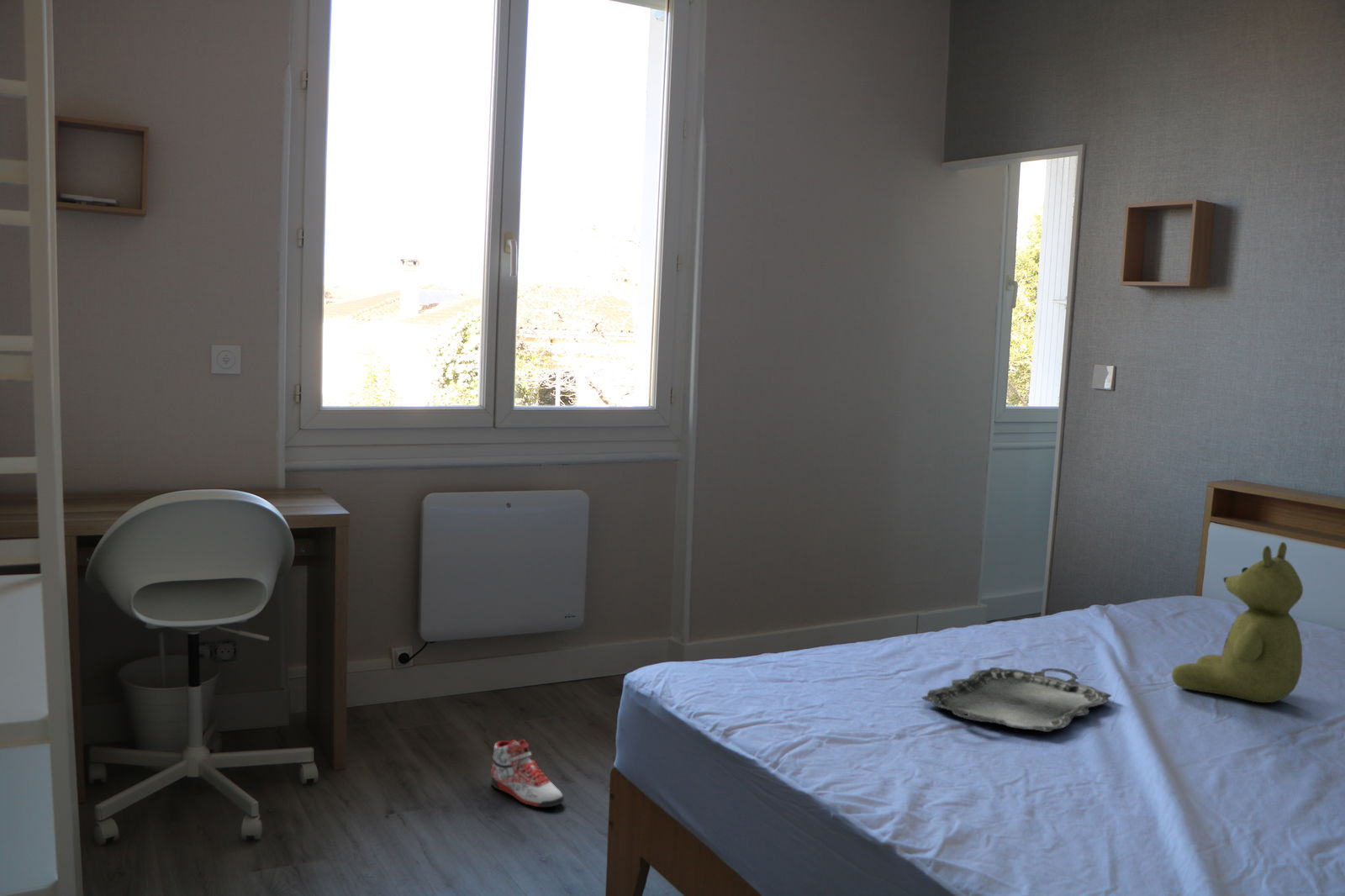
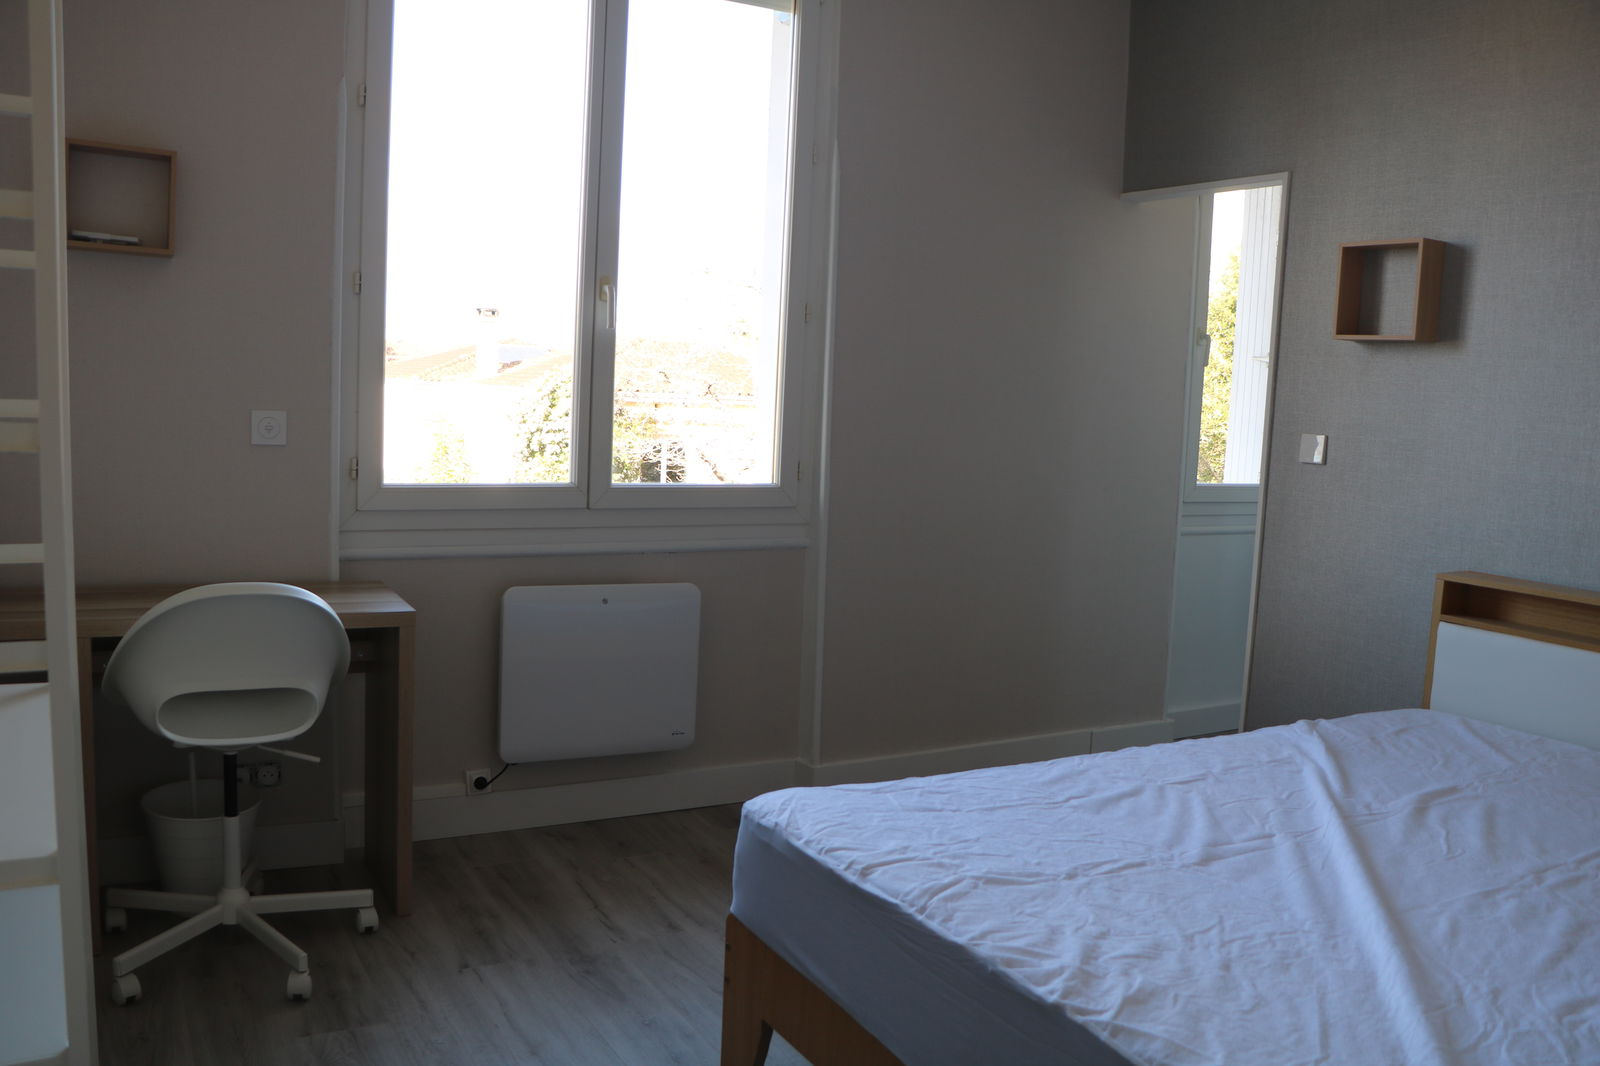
- serving tray (1017, 697)
- sneaker (526, 770)
- stuffed bear (1242, 617)
